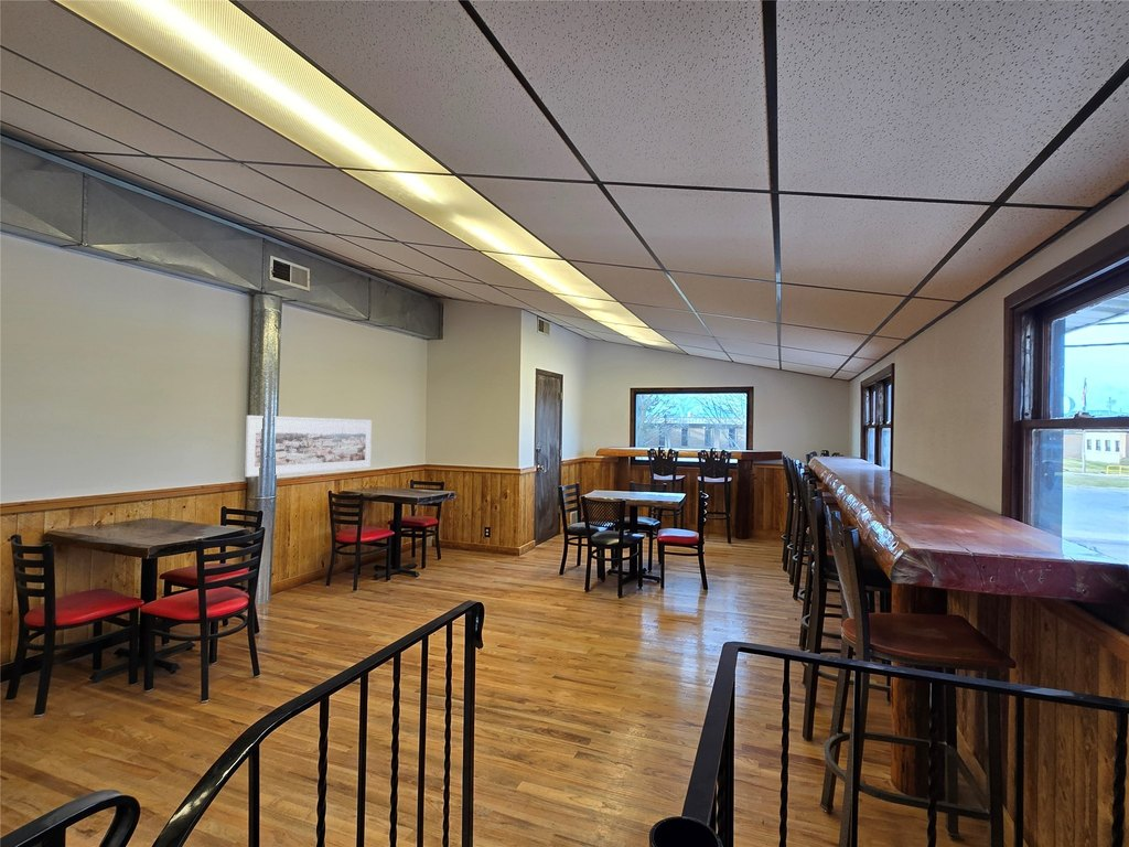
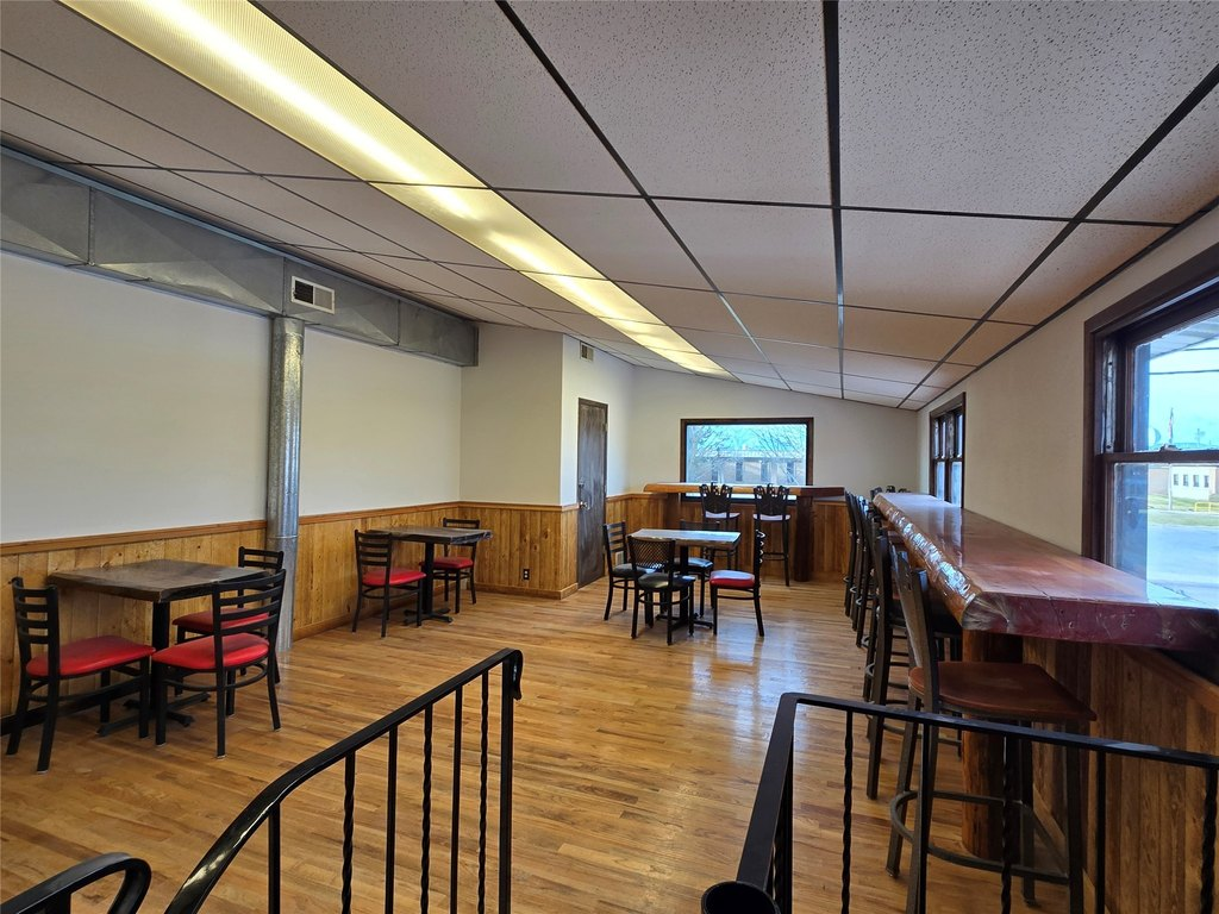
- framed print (316, 444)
